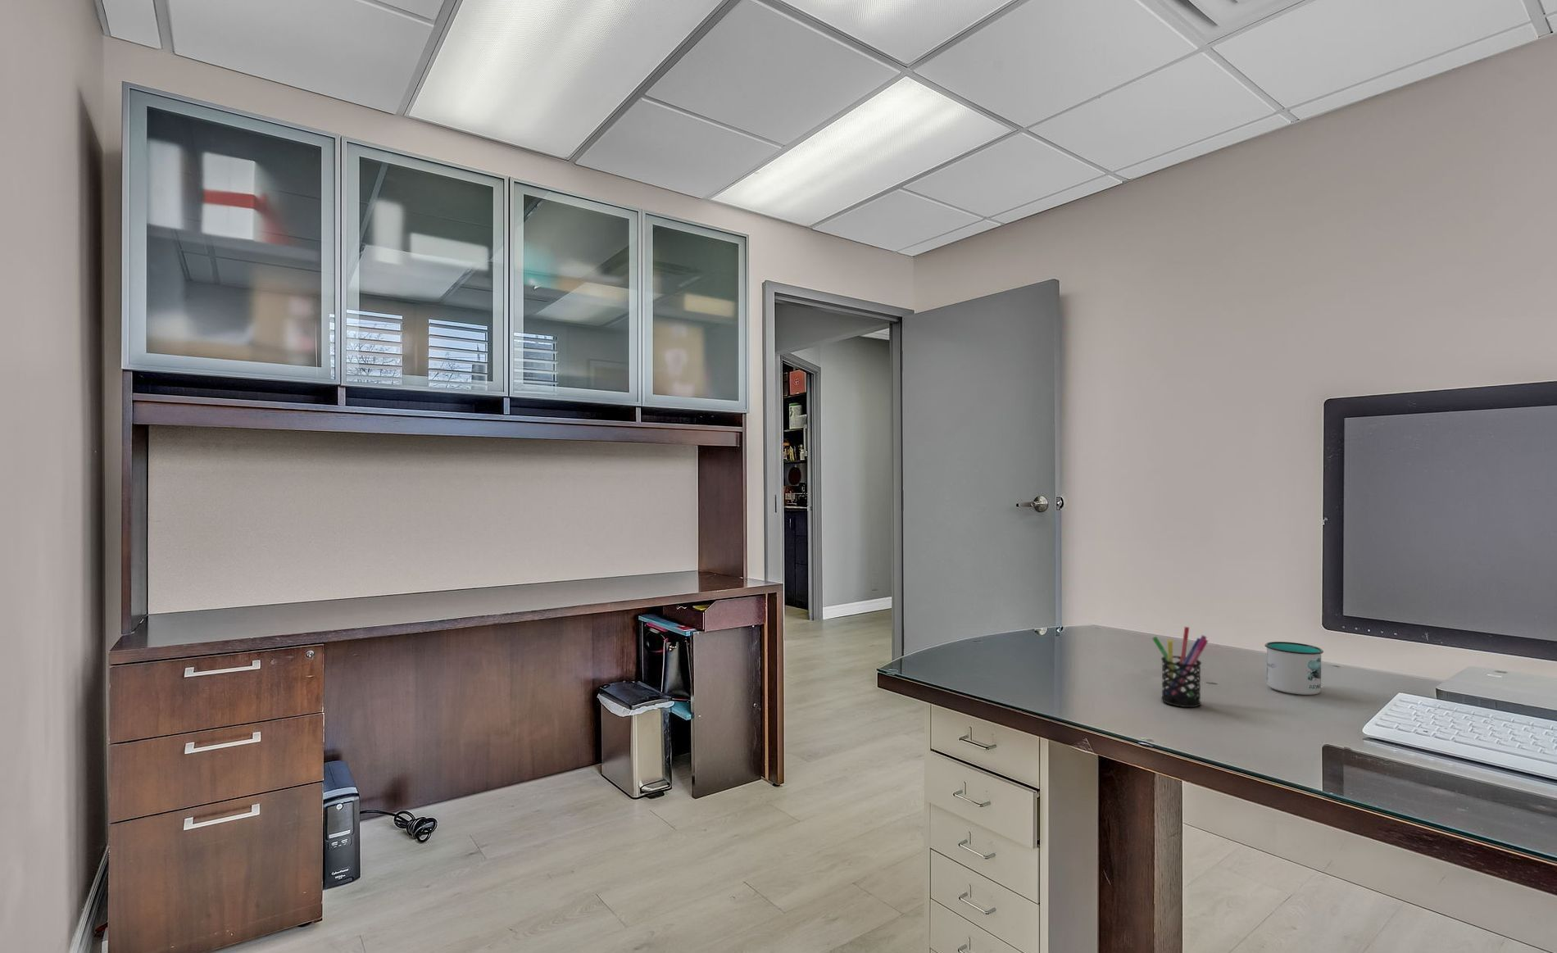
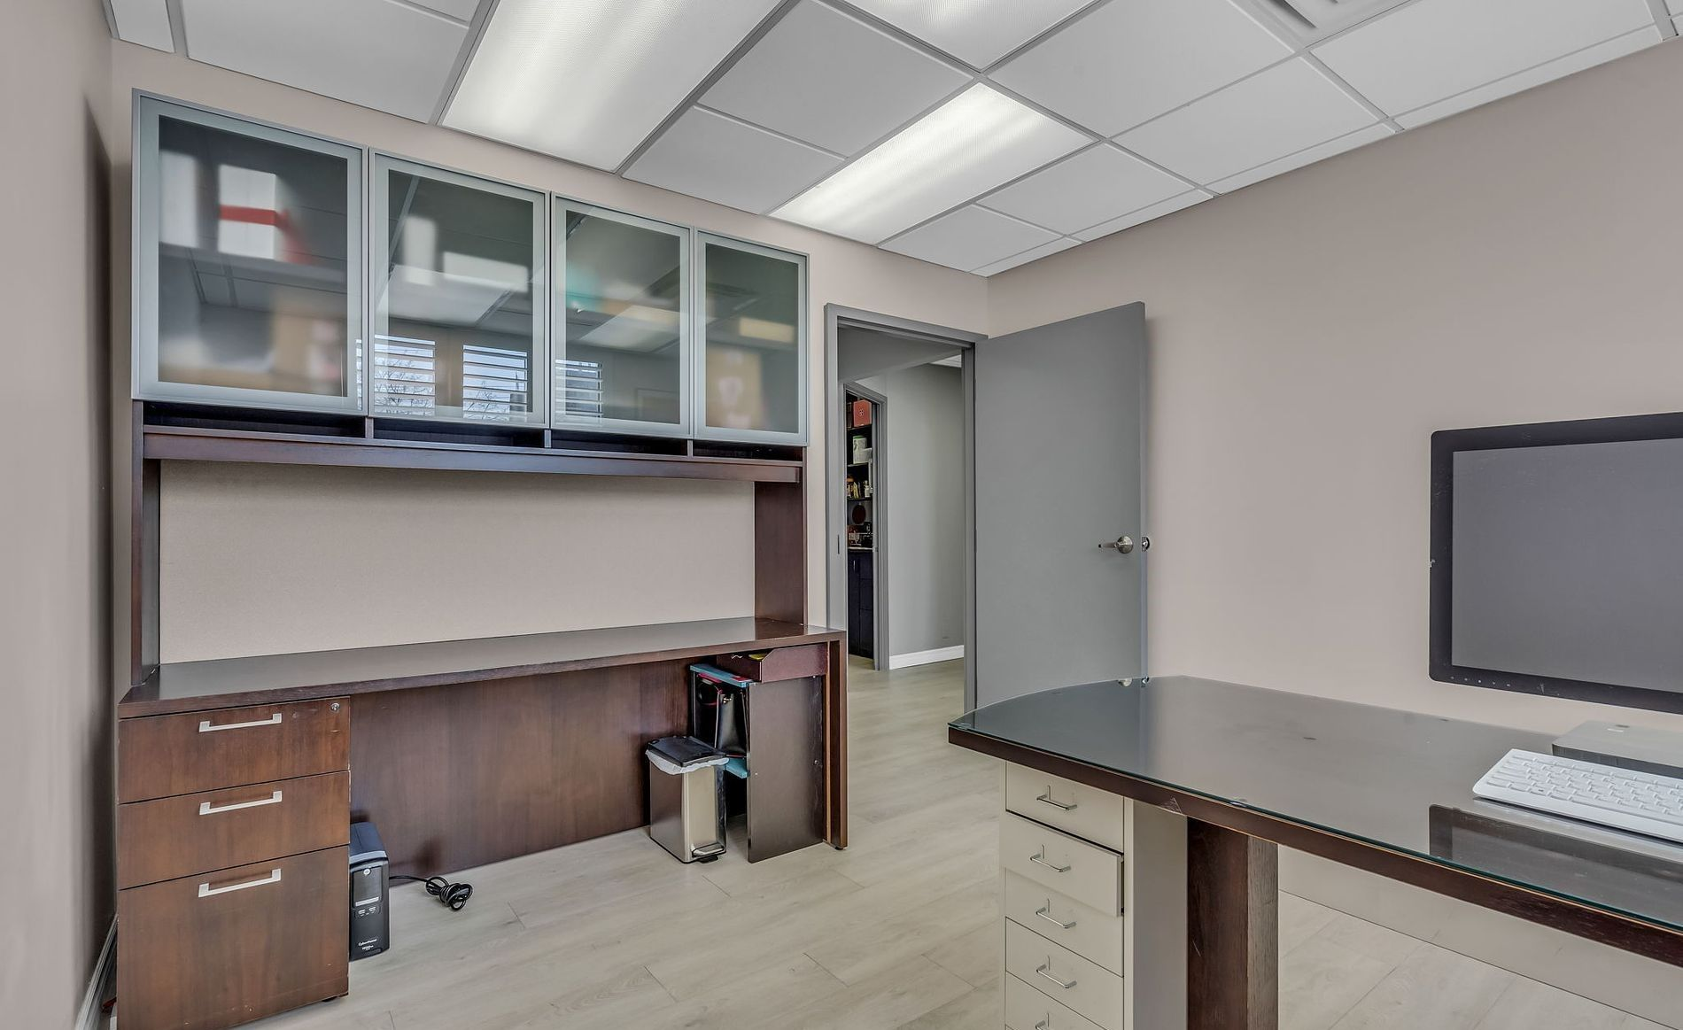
- mug (1297, 667)
- pen holder (1177, 664)
